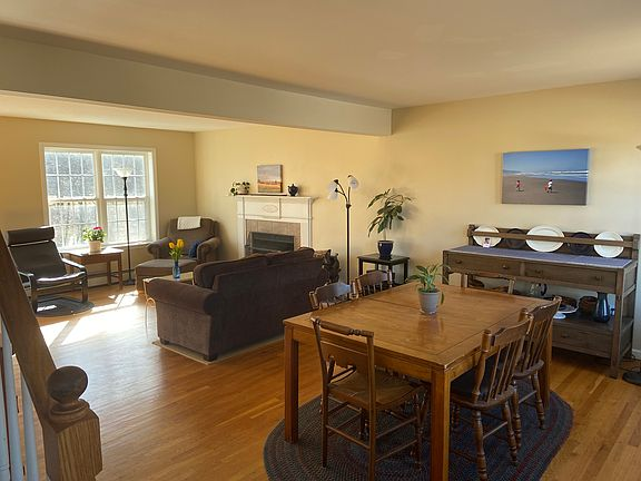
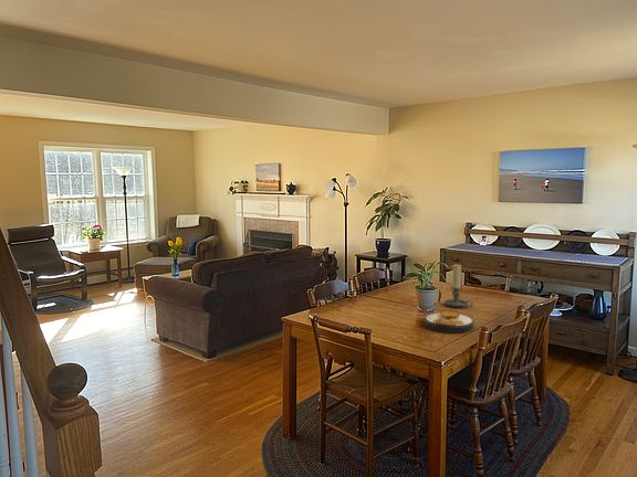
+ plate (448, 320)
+ candle holder (458, 285)
